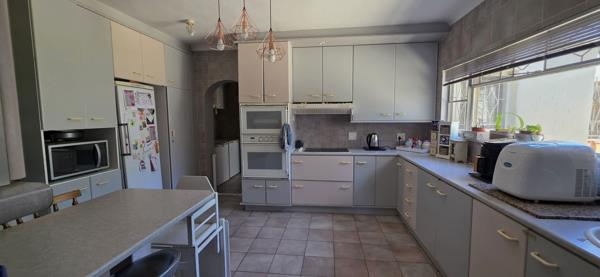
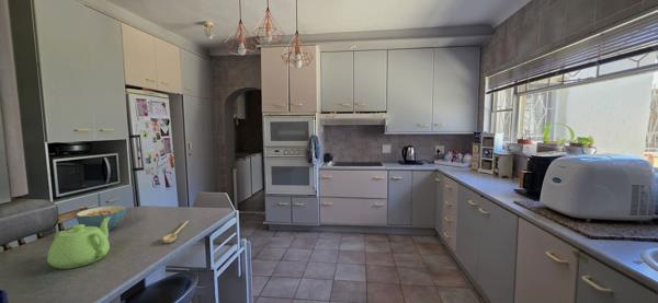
+ spoon (178, 230)
+ teapot (86, 240)
+ cereal bowl (102, 220)
